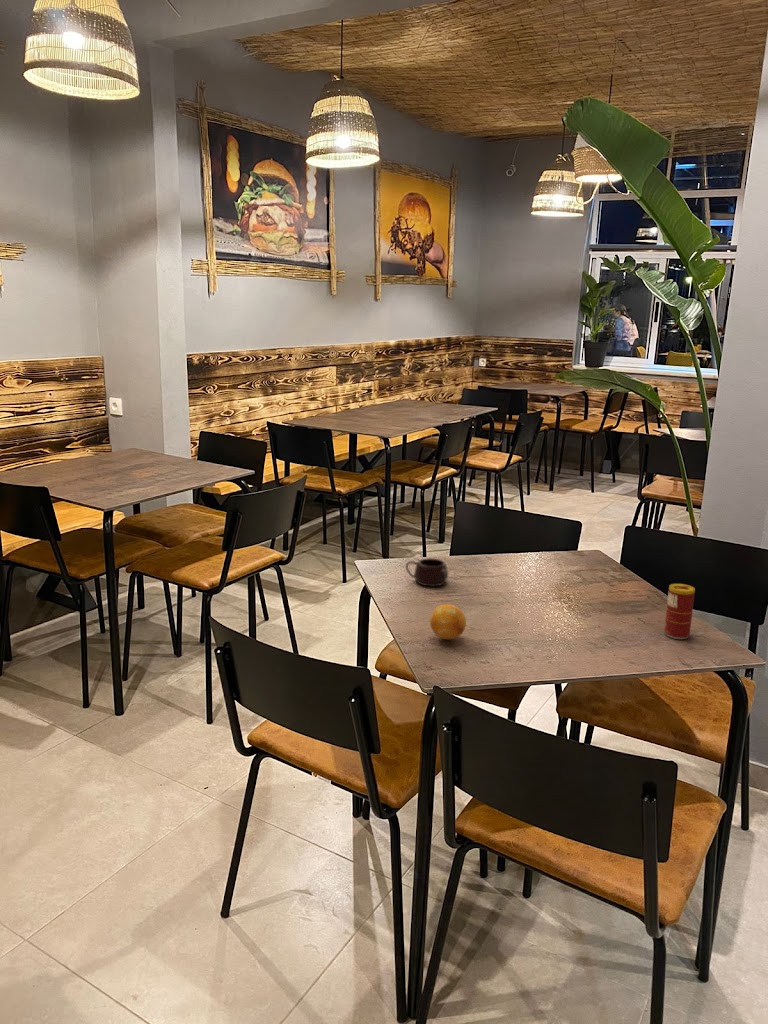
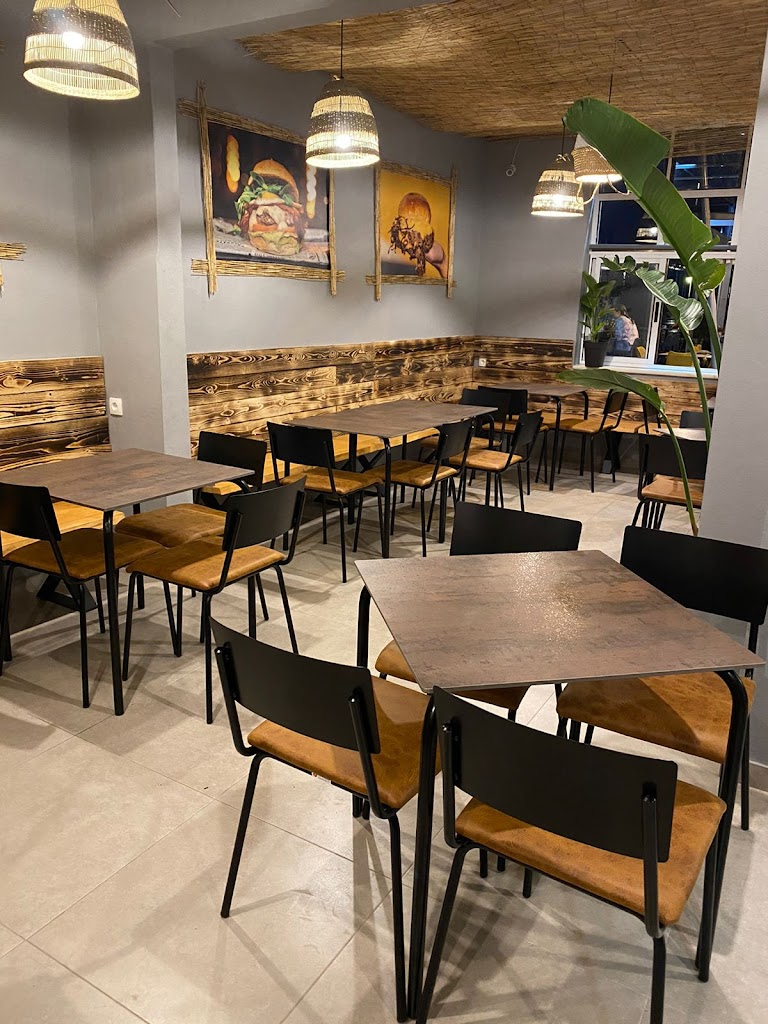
- beverage can (679, 611)
- mug (426, 571)
- fruit (448, 622)
